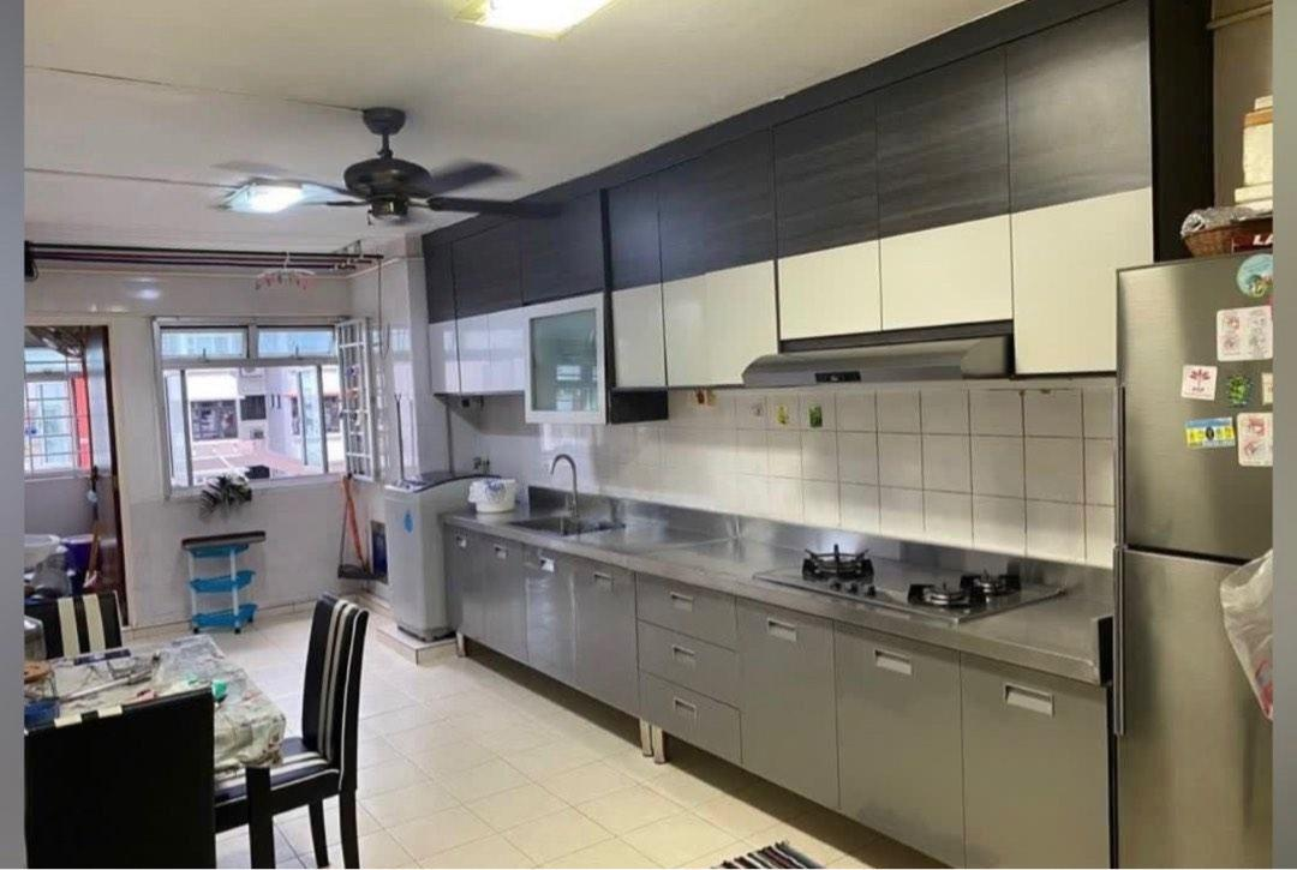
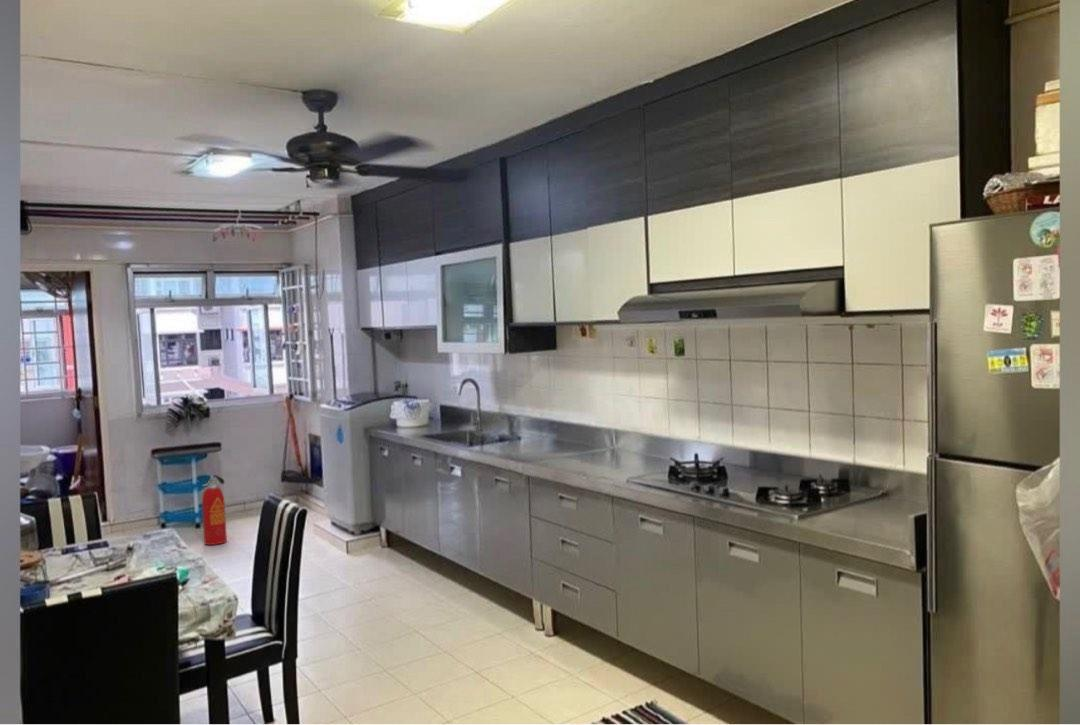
+ fire extinguisher (215, 508)
